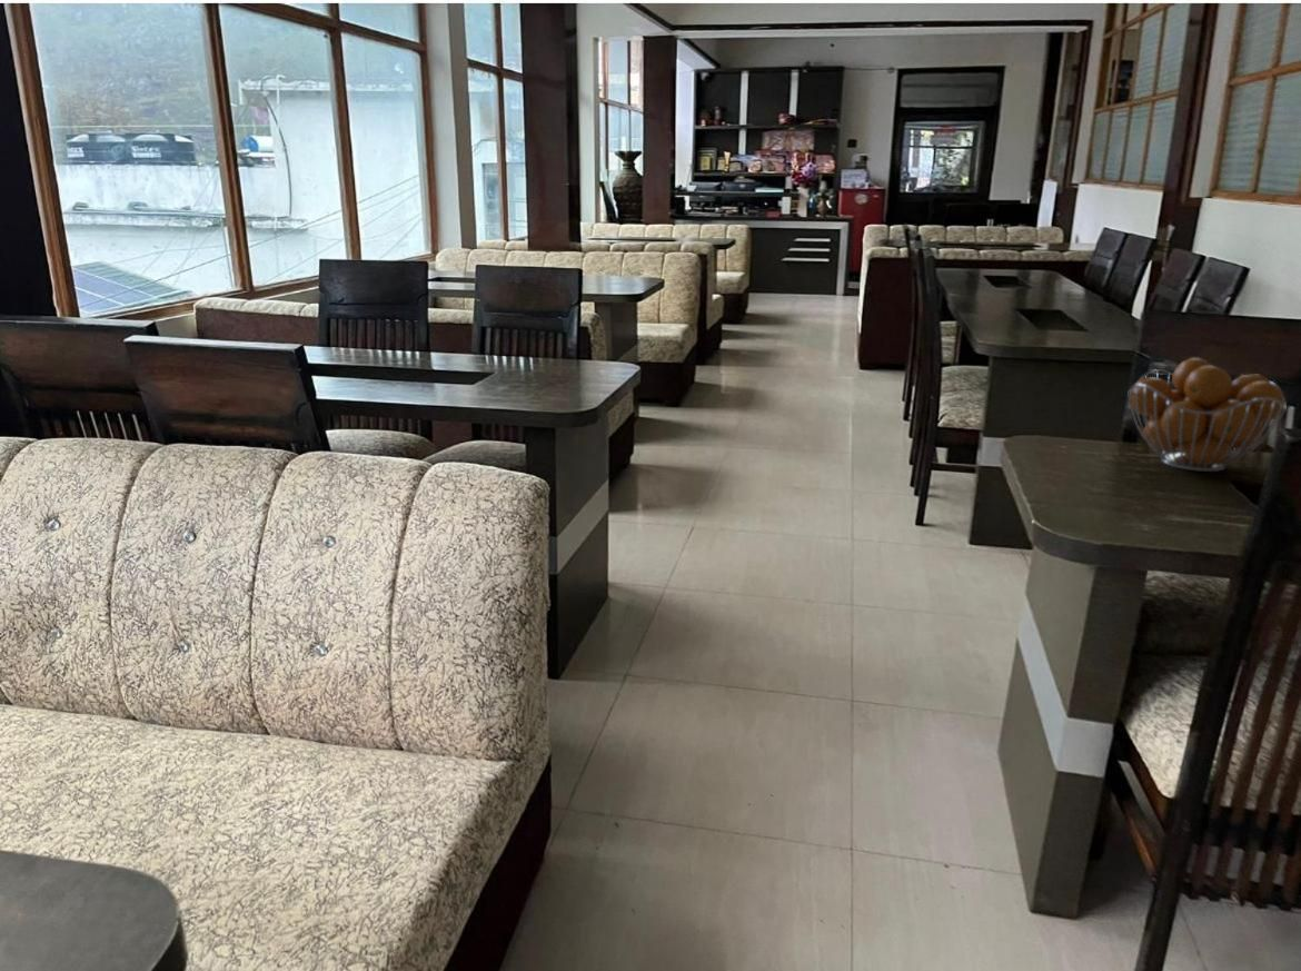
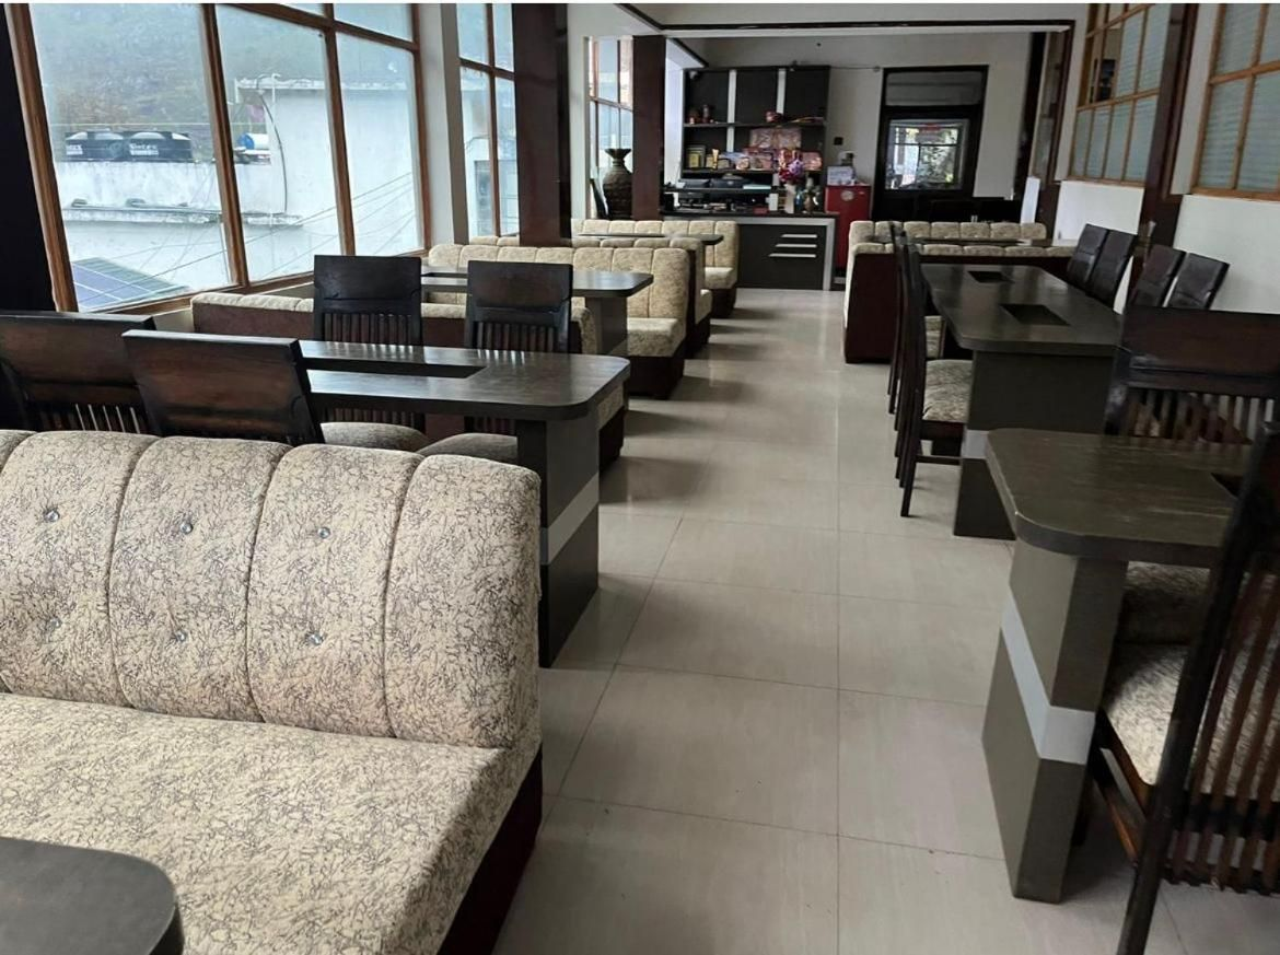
- fruit basket (1201, 414)
